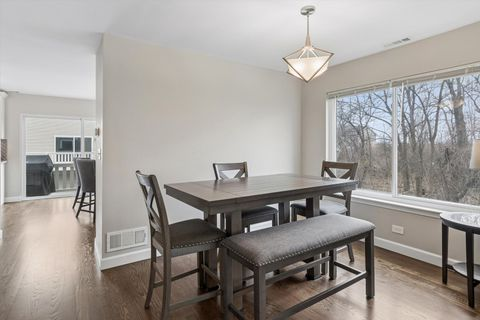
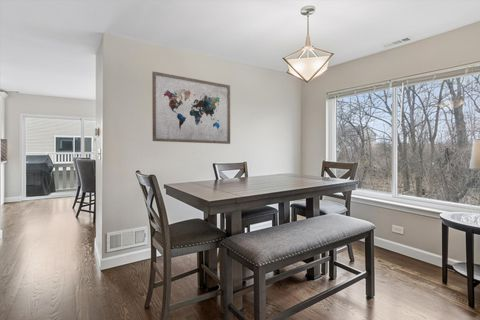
+ wall art (194, 110)
